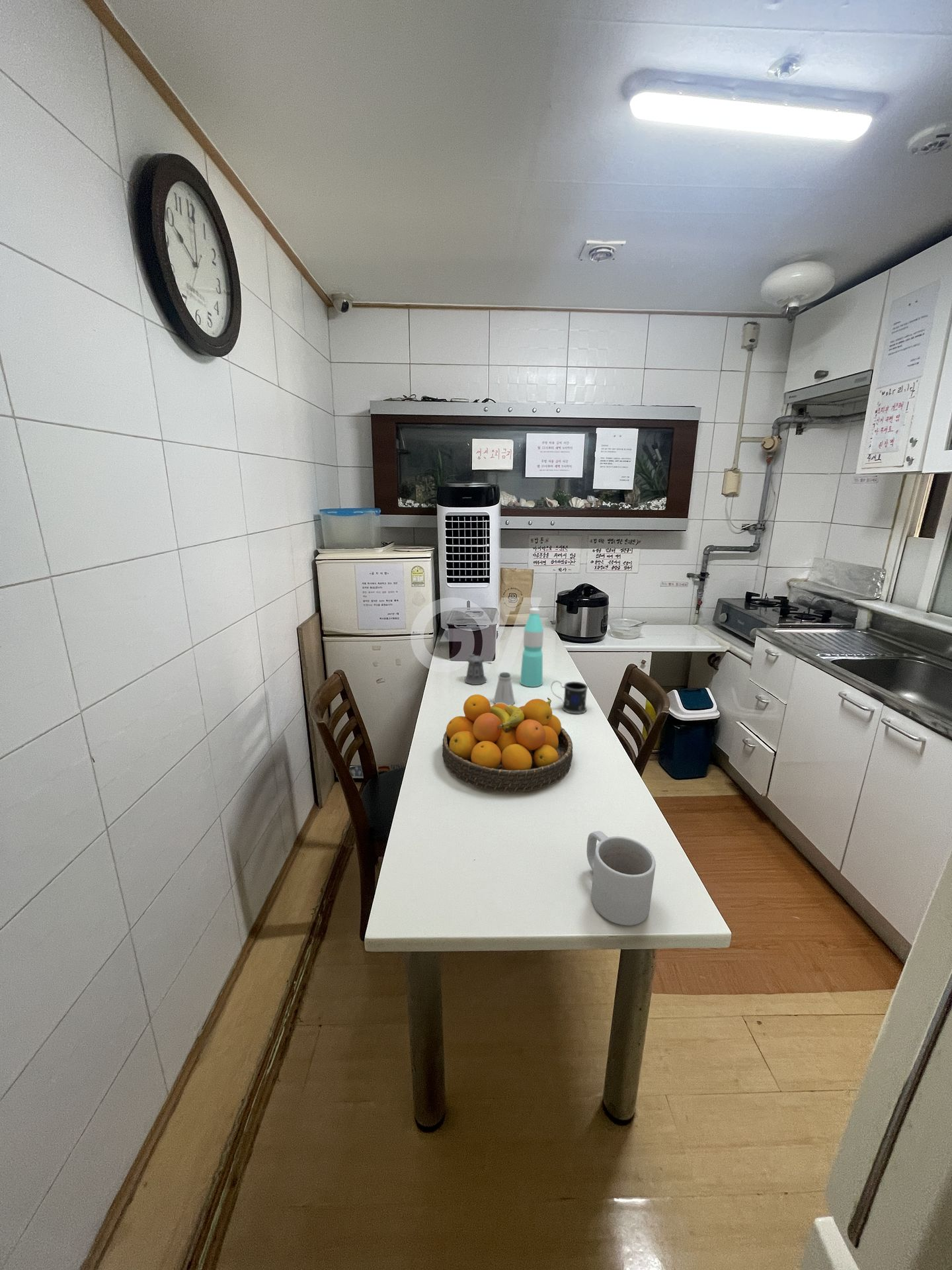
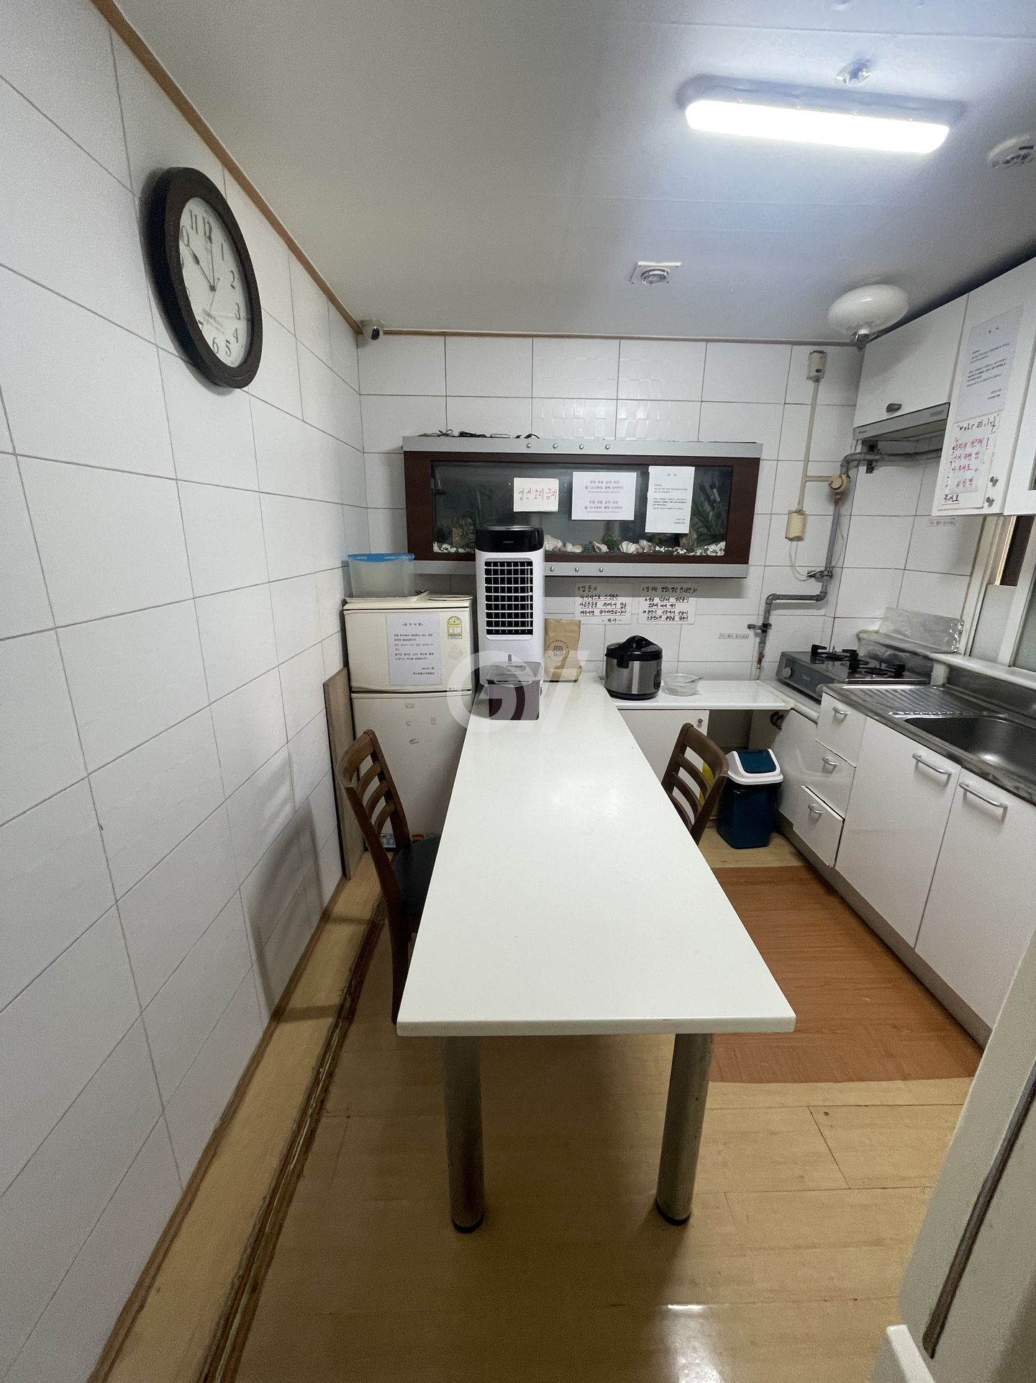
- saltshaker (504, 688)
- mug (569, 695)
- mug (614, 869)
- water bottle (533, 646)
- fruit bowl (507, 730)
- pepper shaker (477, 668)
